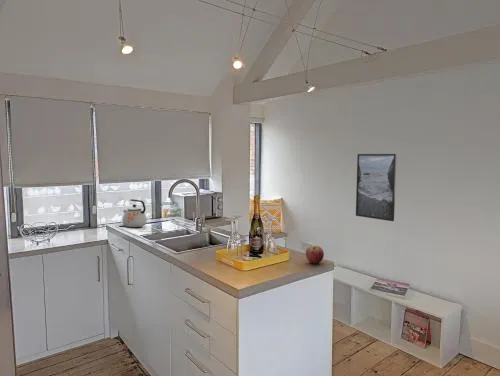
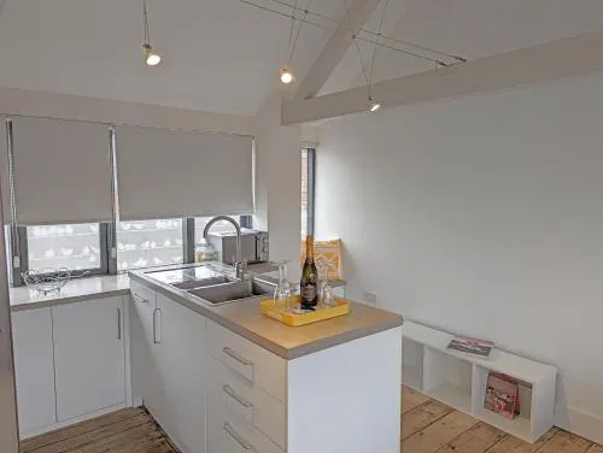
- apple (314, 254)
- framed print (375, 186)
- kettle (134, 212)
